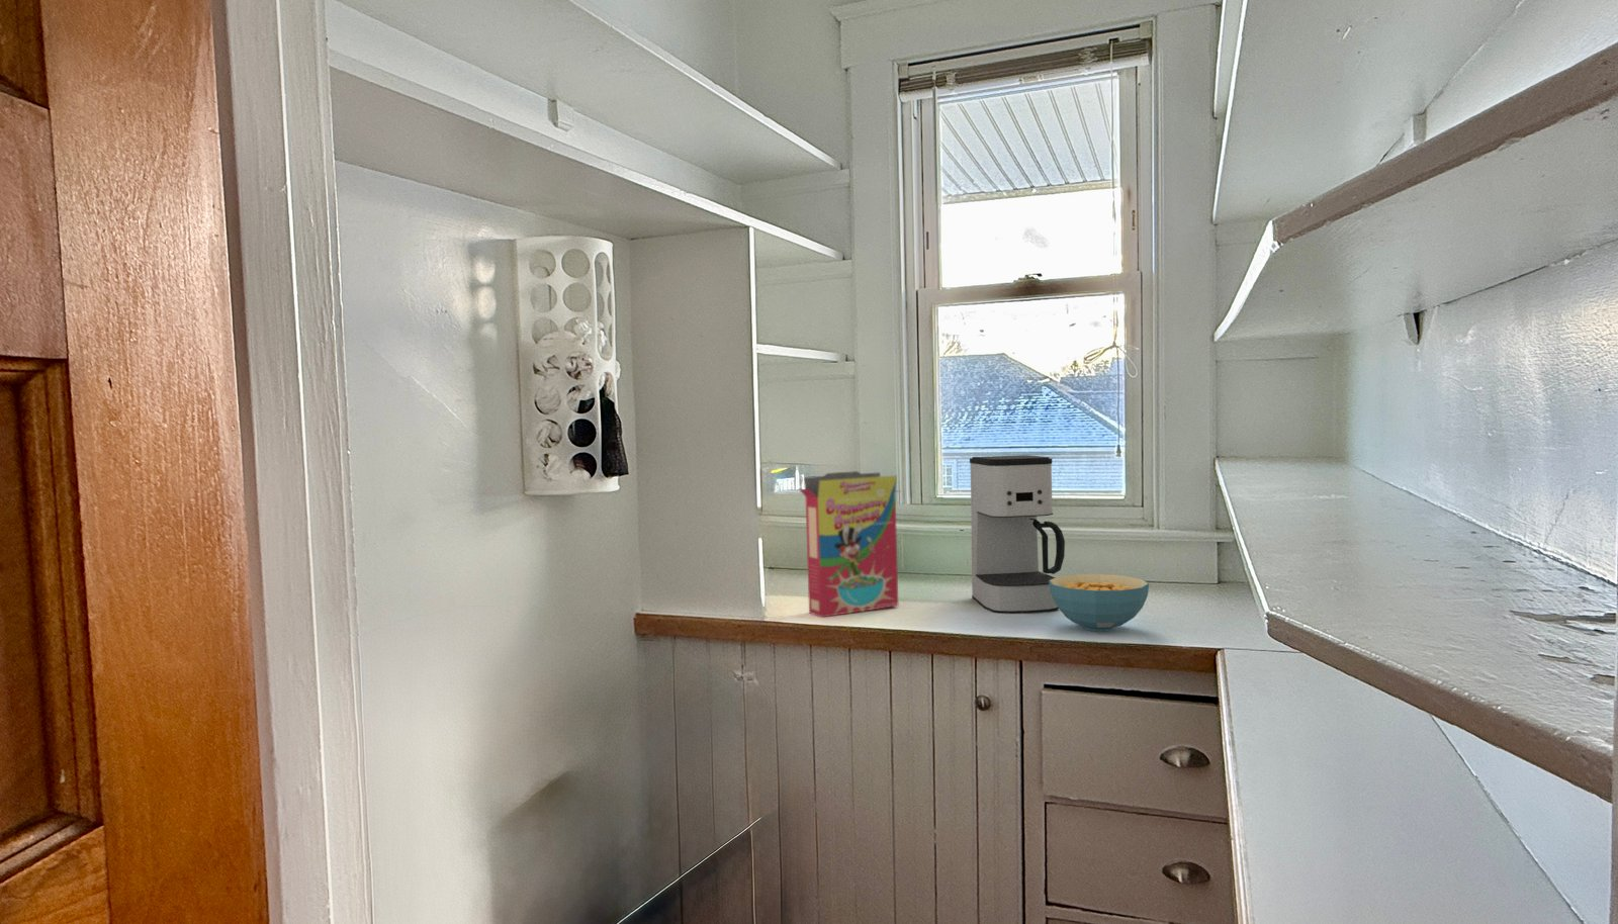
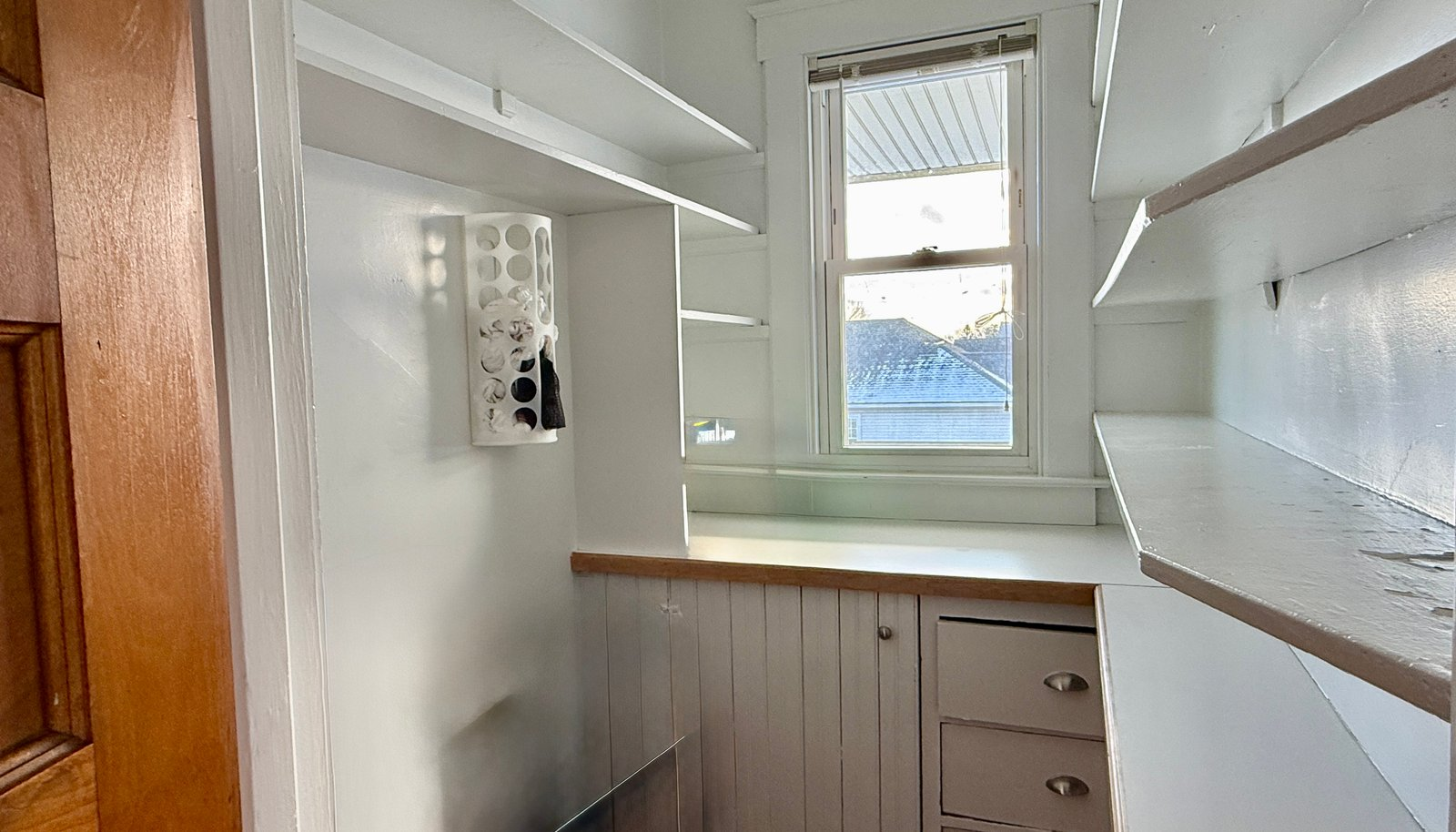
- coffee maker (1019, 530)
- cereal bowl (1098, 604)
- cereal box (853, 541)
